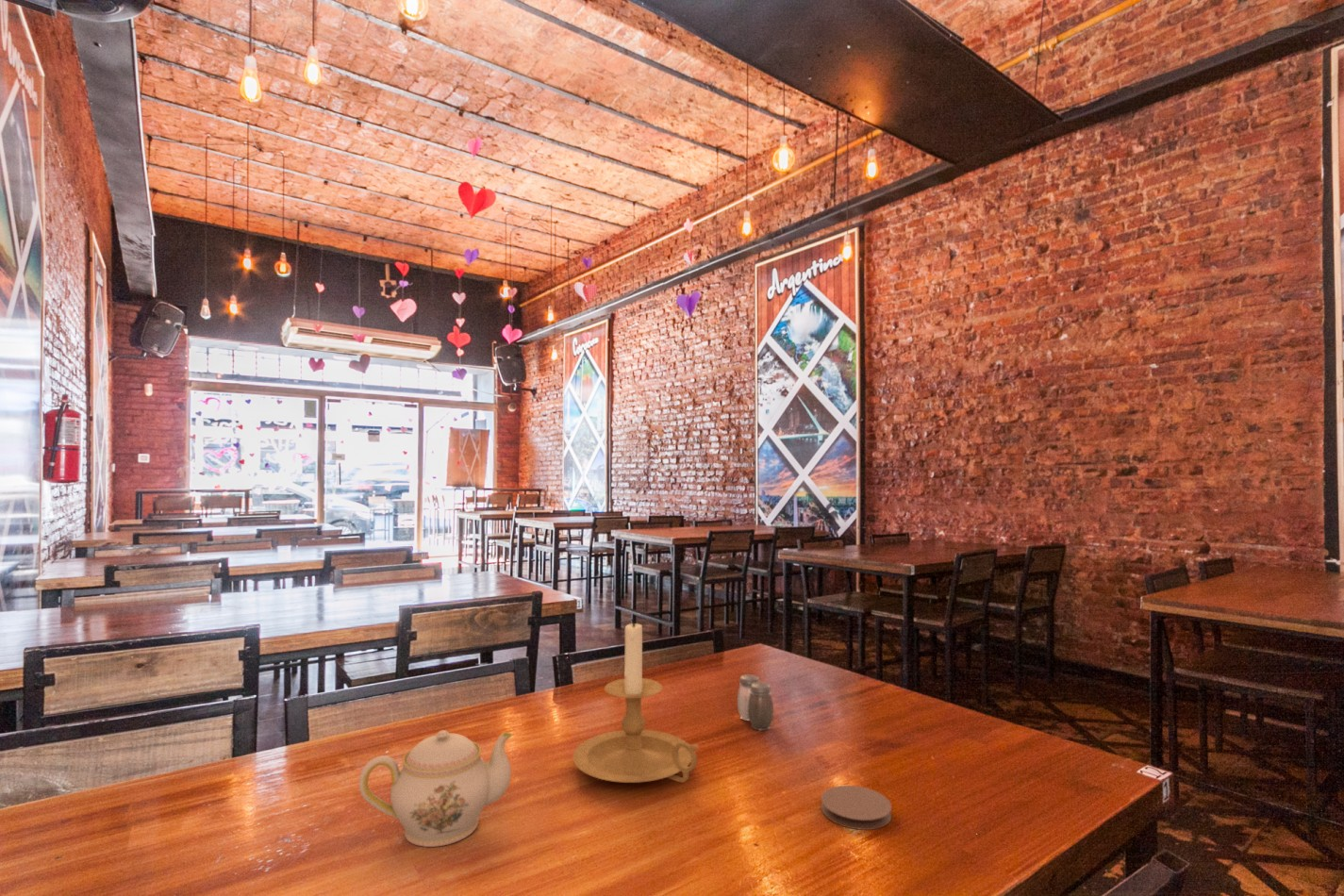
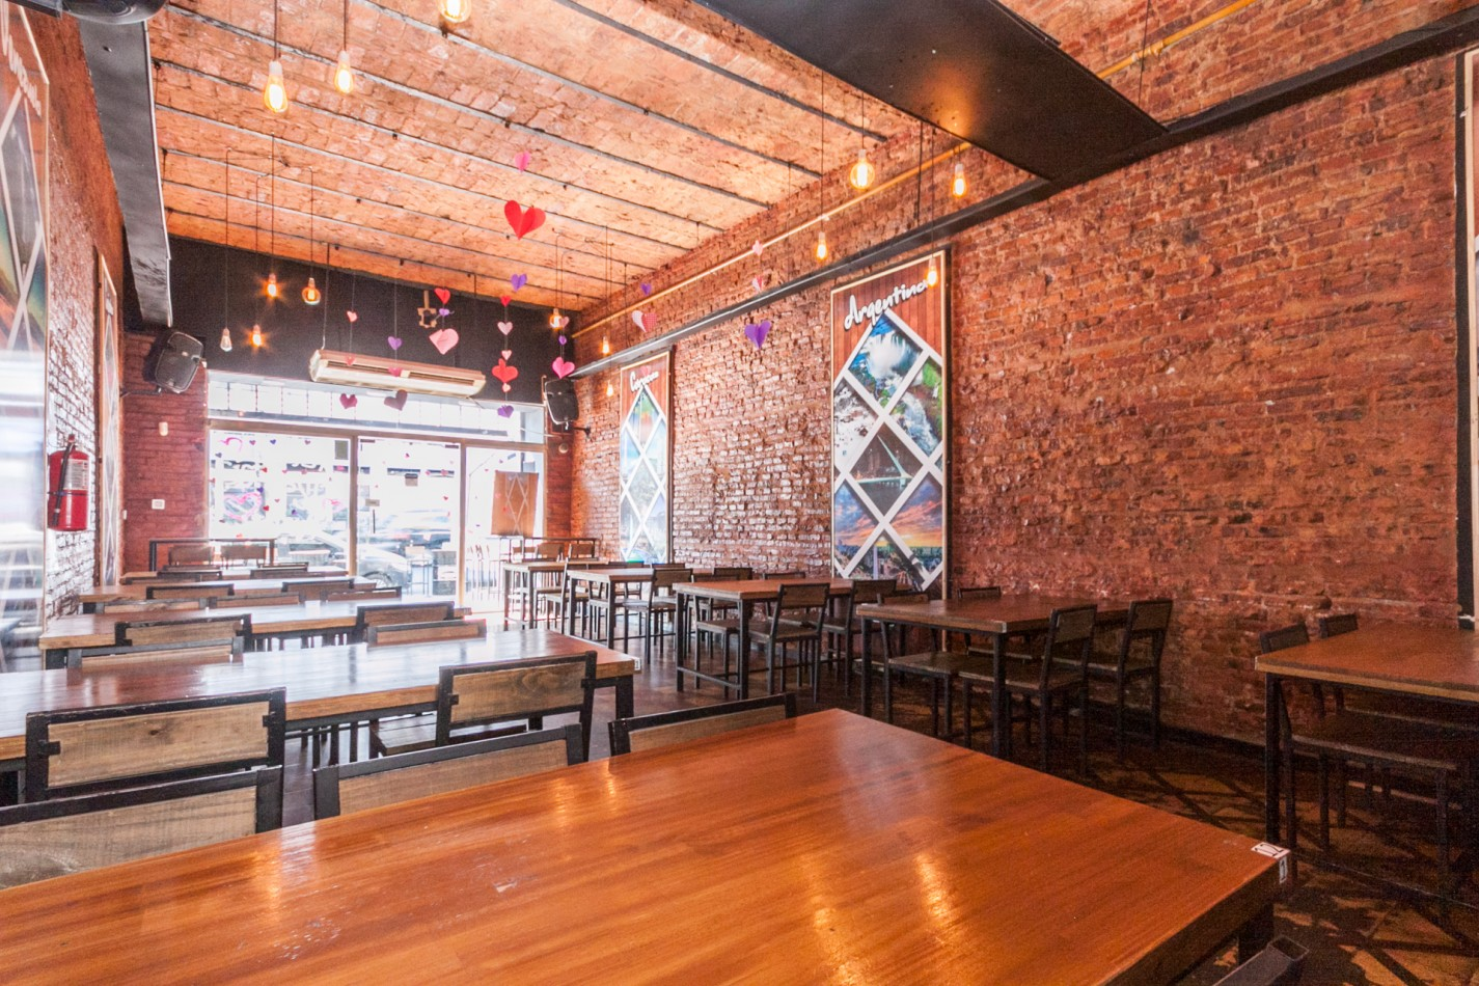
- salt and pepper shaker (755, 701)
- teapot (438, 779)
- candle holder (633, 693)
- coaster (855, 806)
